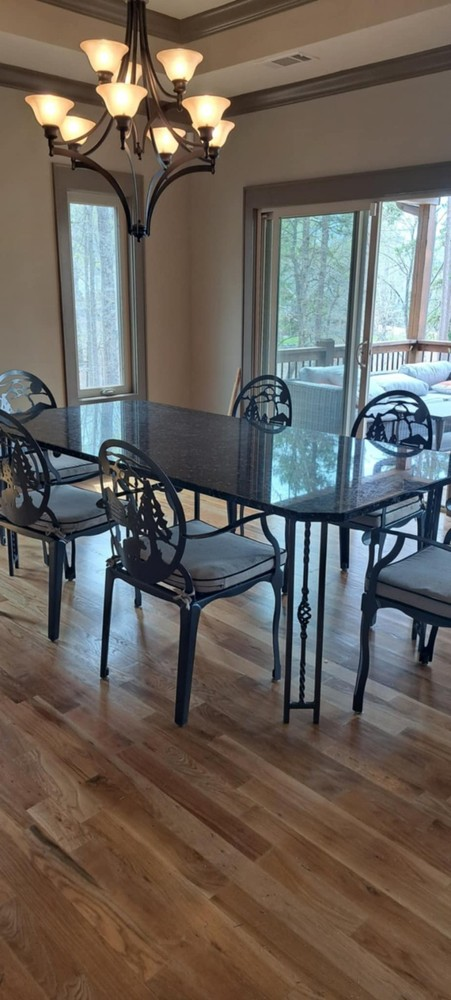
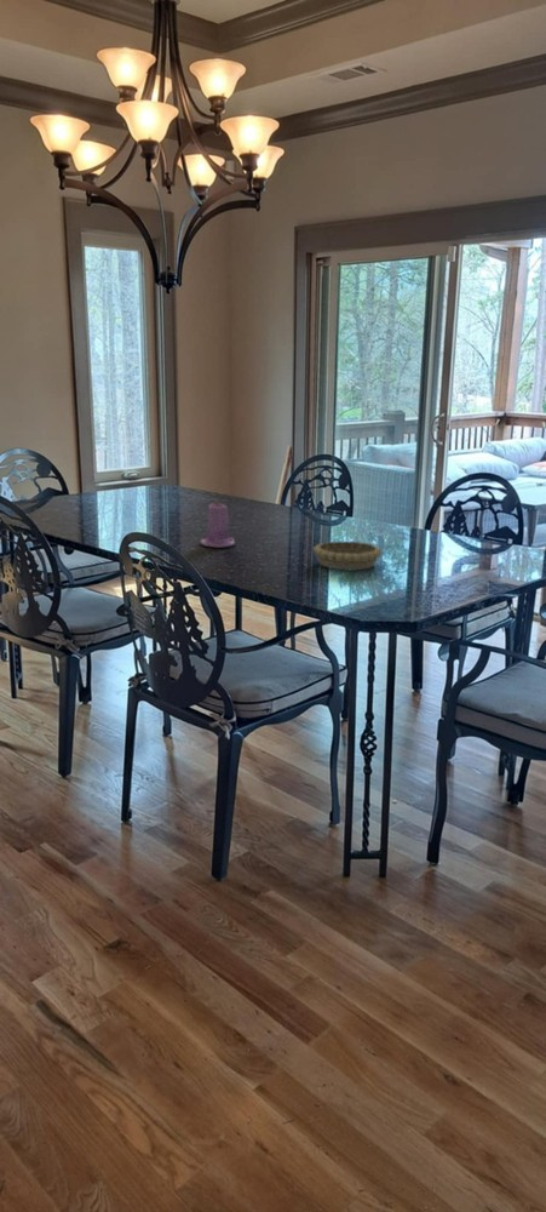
+ decorative bowl (346, 555)
+ candle (217, 520)
